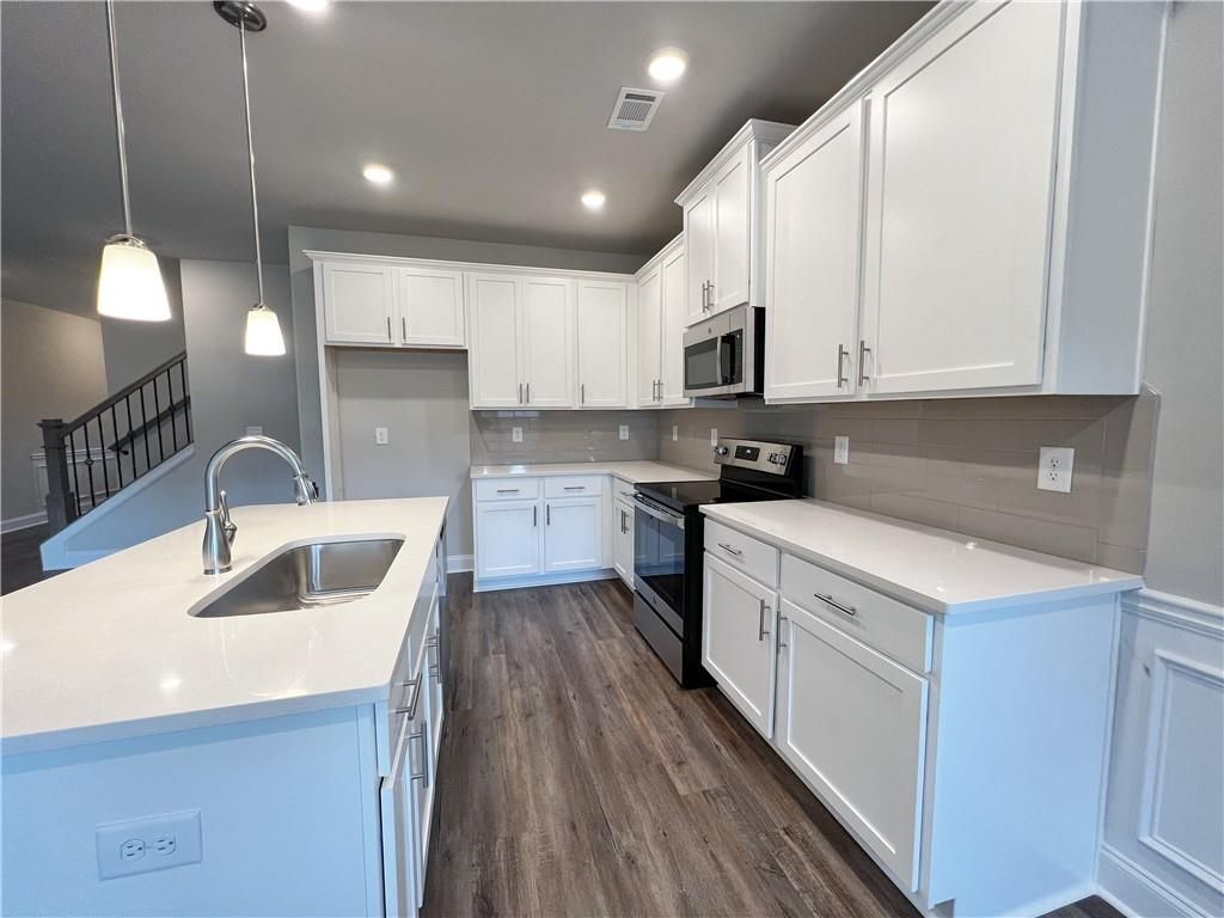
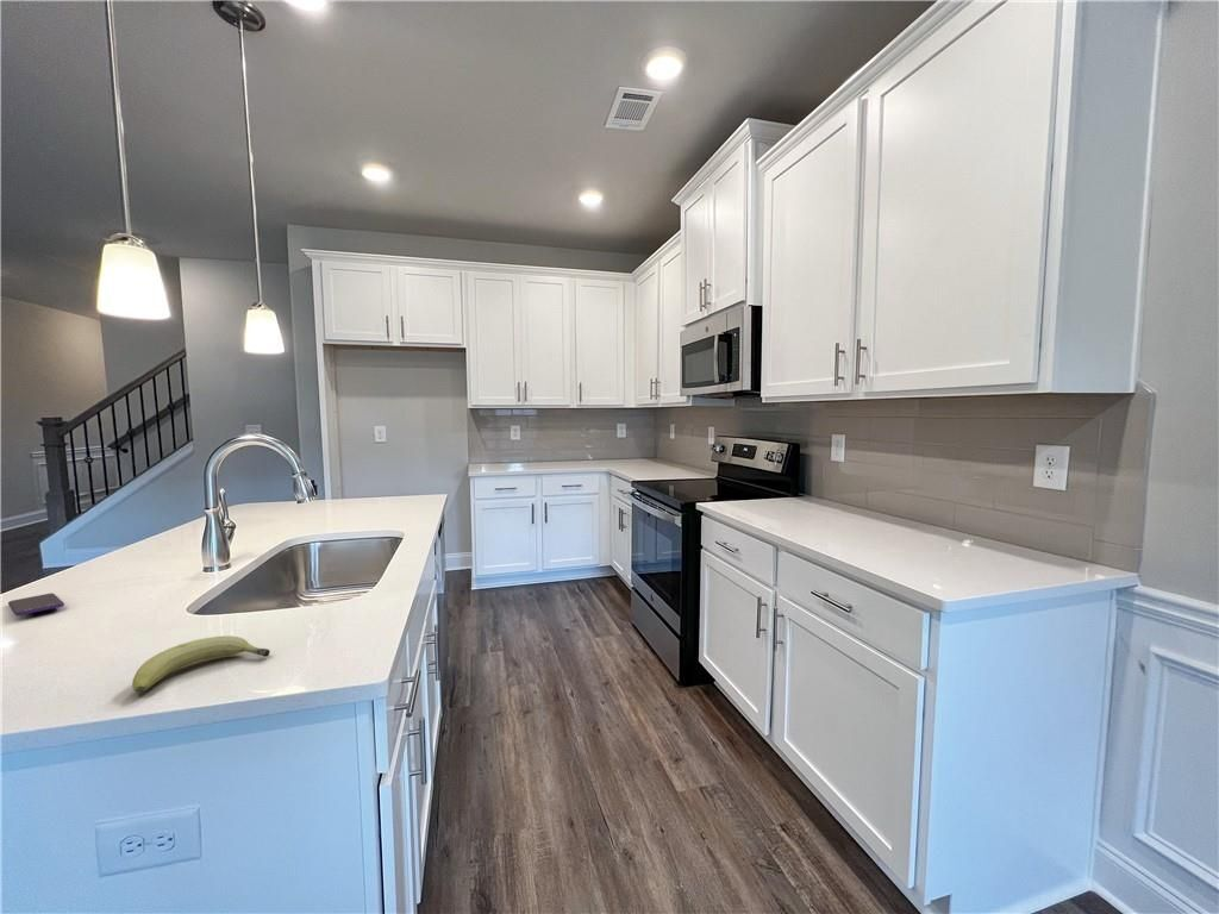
+ smartphone (36, 603)
+ fruit (200, 656)
